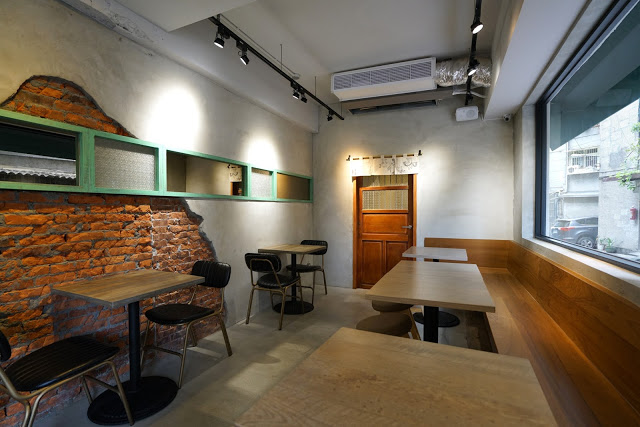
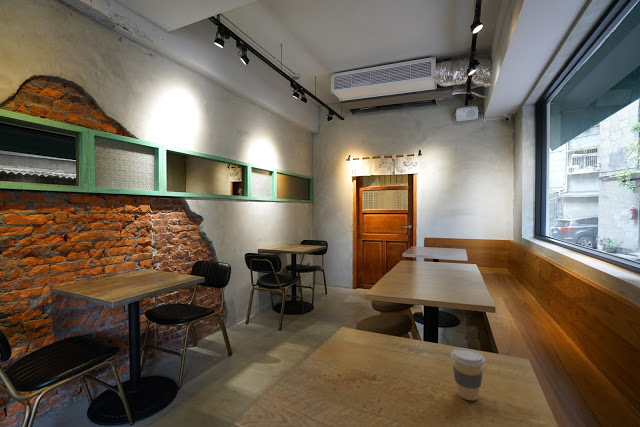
+ coffee cup (467, 374)
